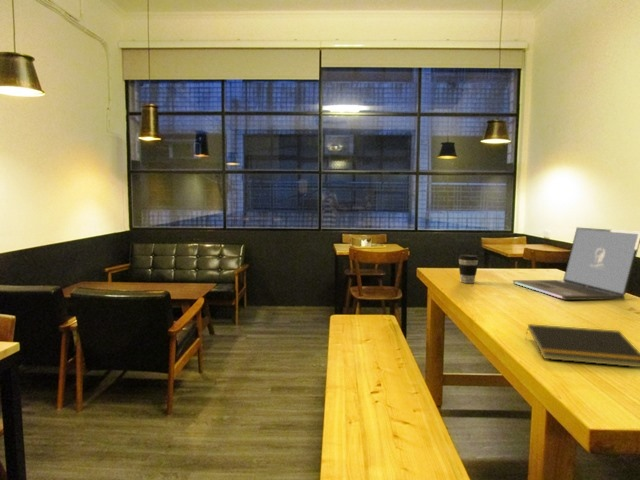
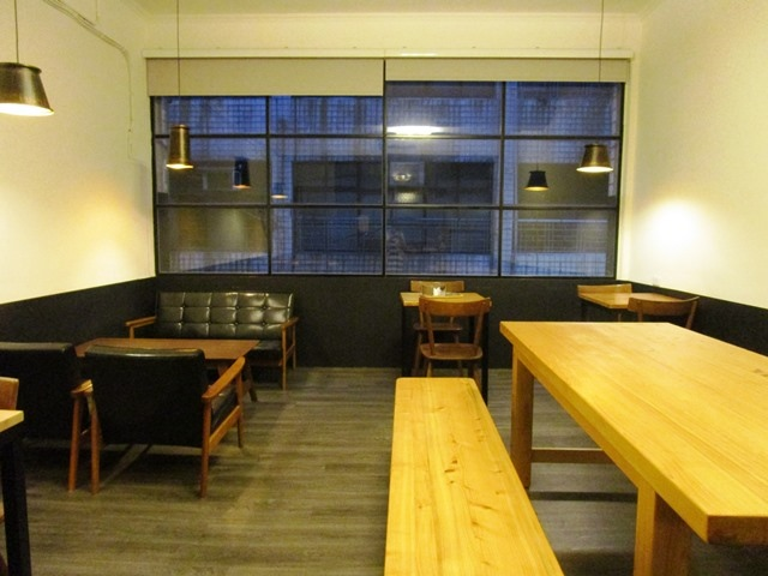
- laptop (571, 260)
- coffee cup (468, 268)
- notepad (583, 344)
